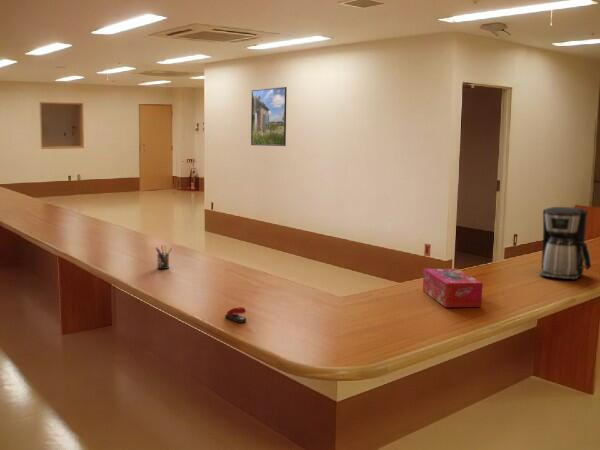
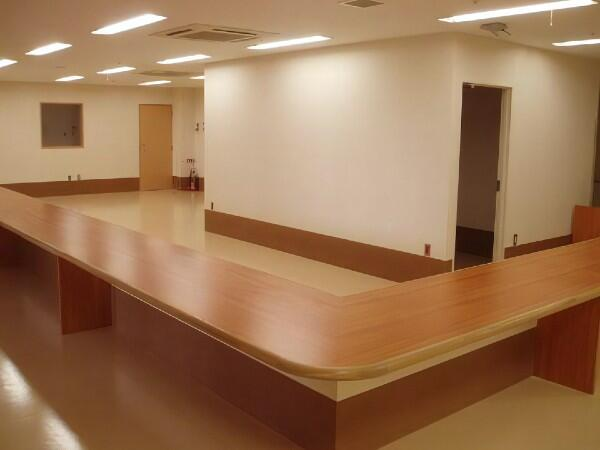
- coffee maker (570, 241)
- stapler (236, 313)
- tissue box (451, 286)
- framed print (268, 117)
- pen holder (164, 255)
